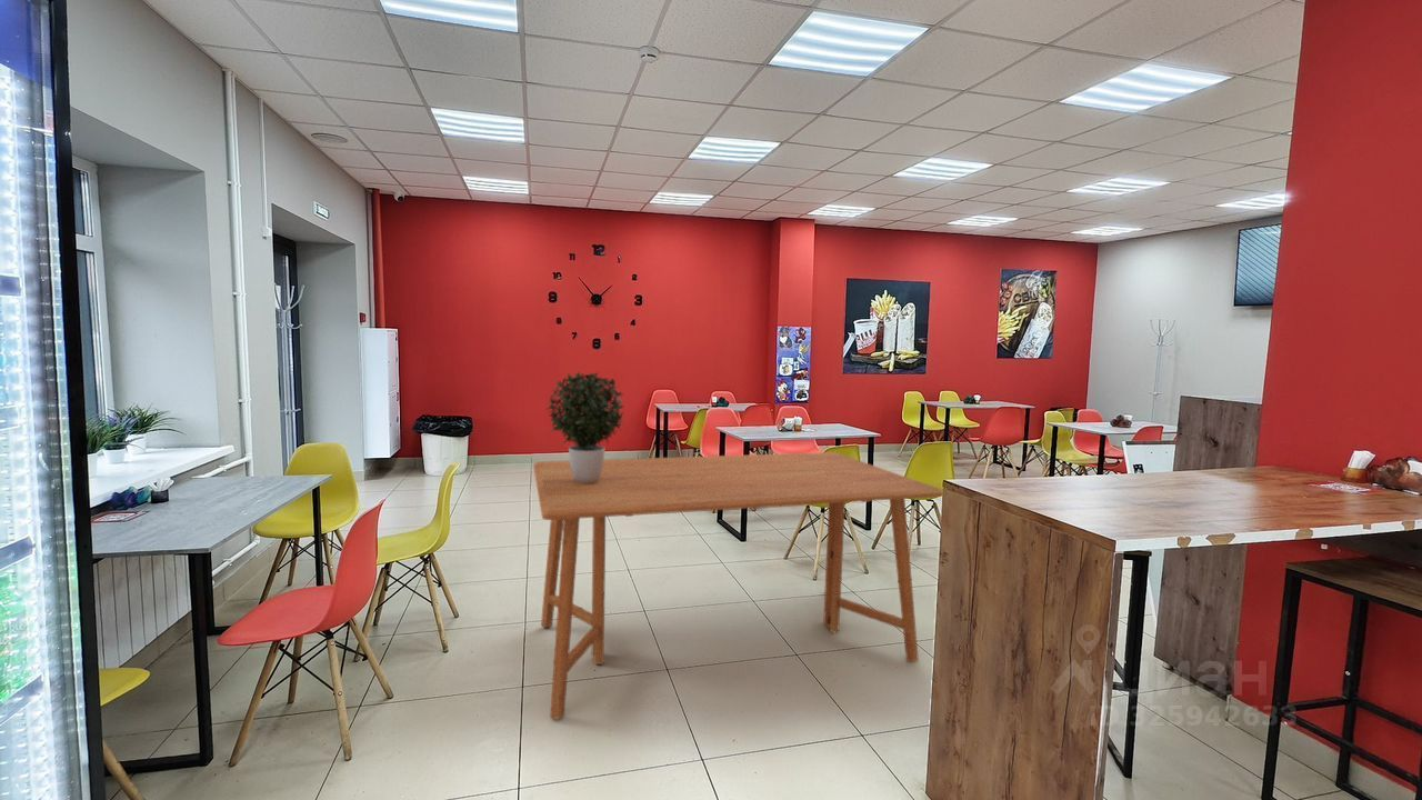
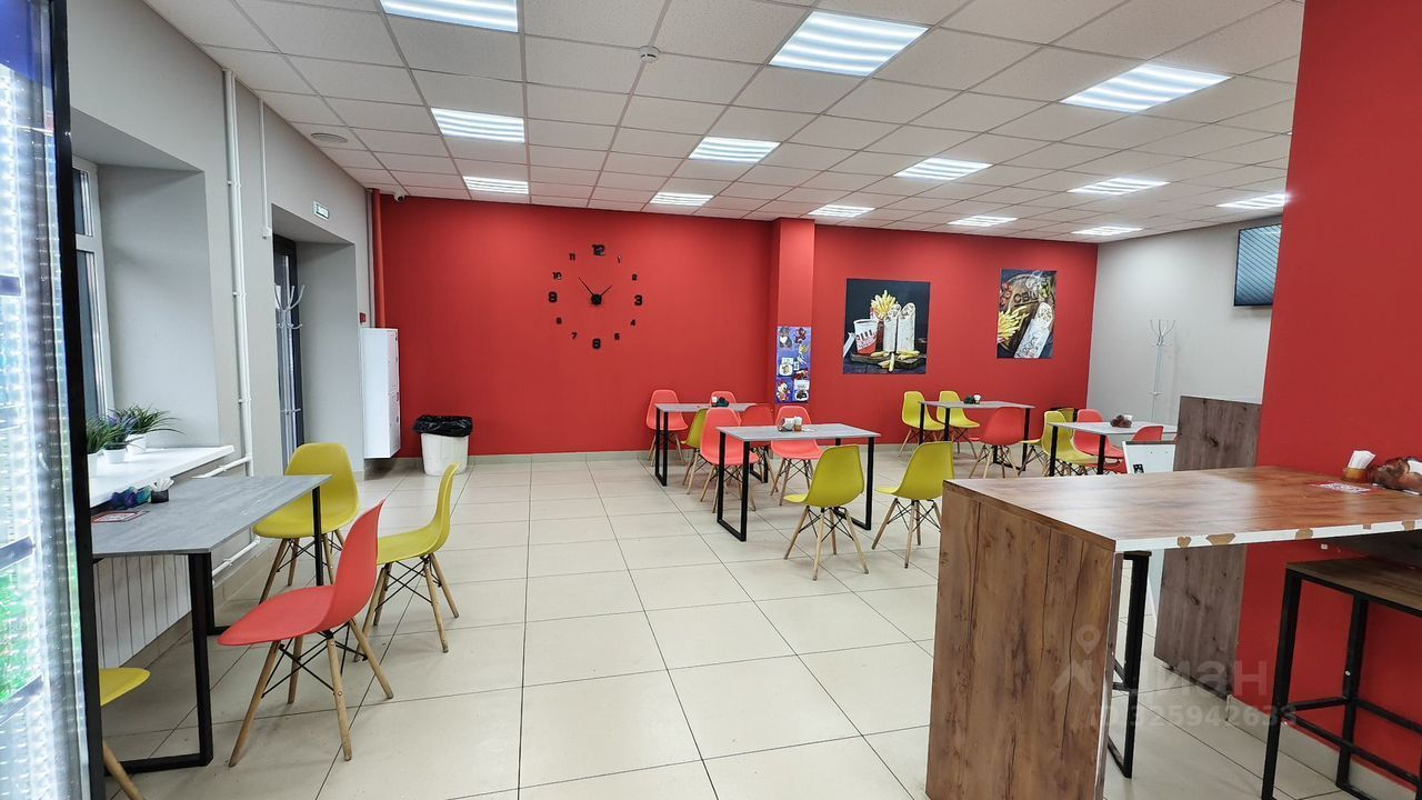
- potted plant (585, 427)
- dining table (723, 509)
